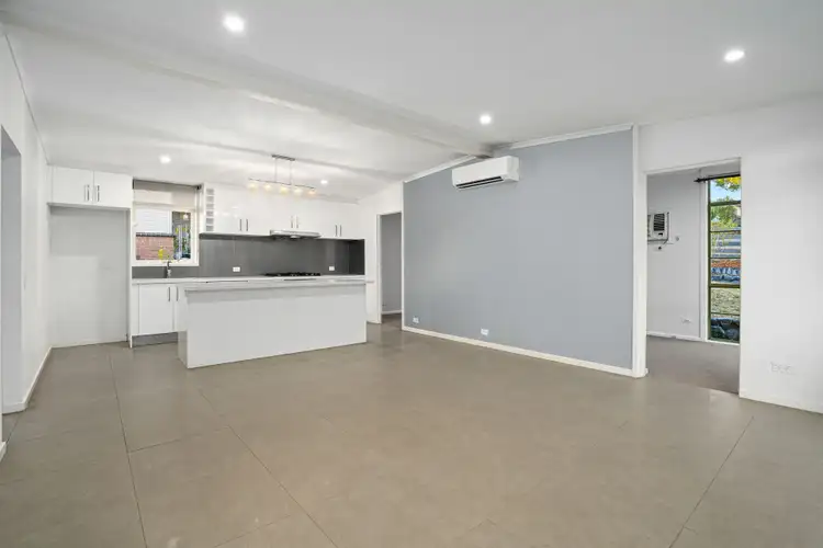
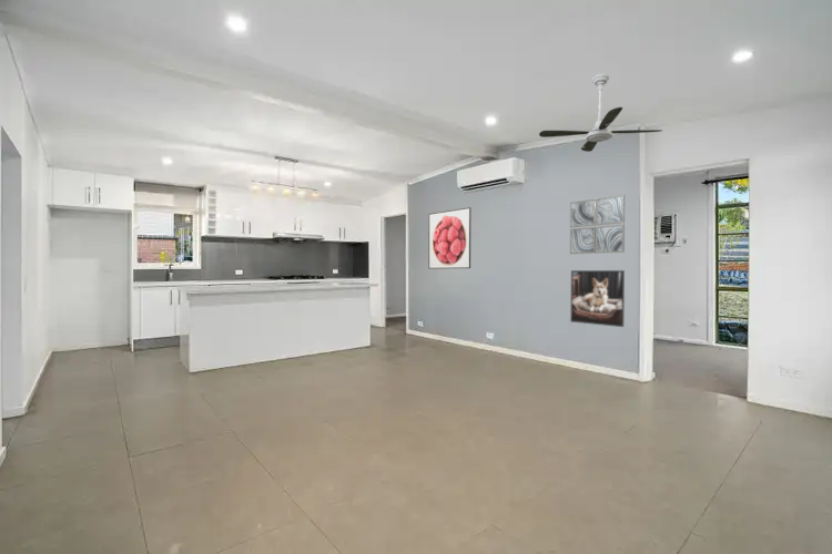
+ ceiling fan (599, 107)
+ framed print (448, 239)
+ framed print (596, 297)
+ wall art (595, 225)
